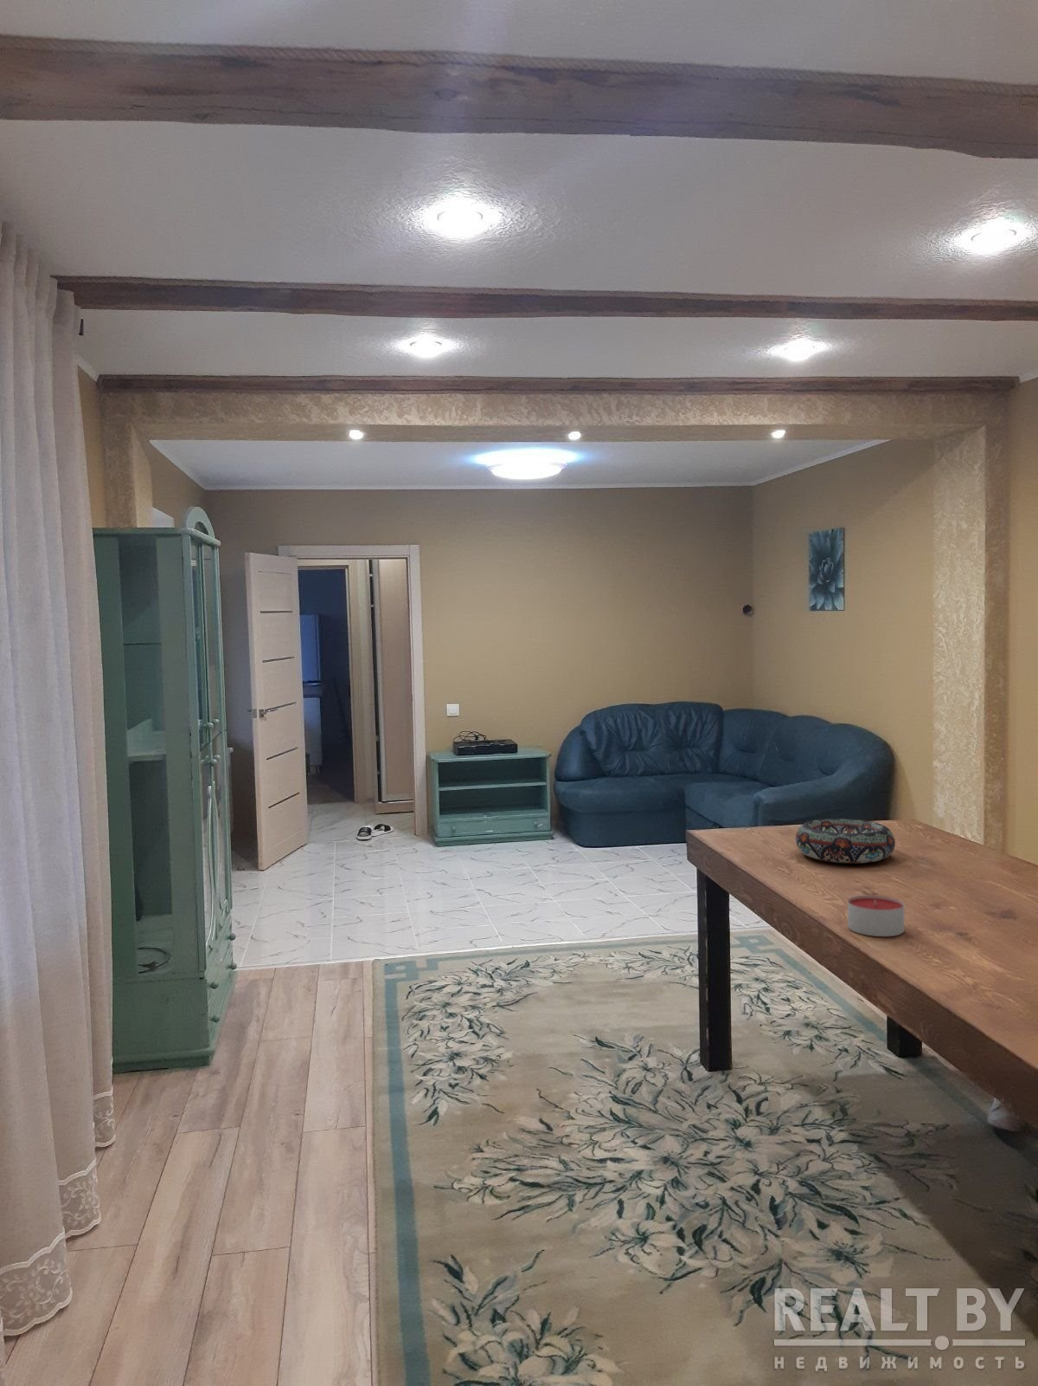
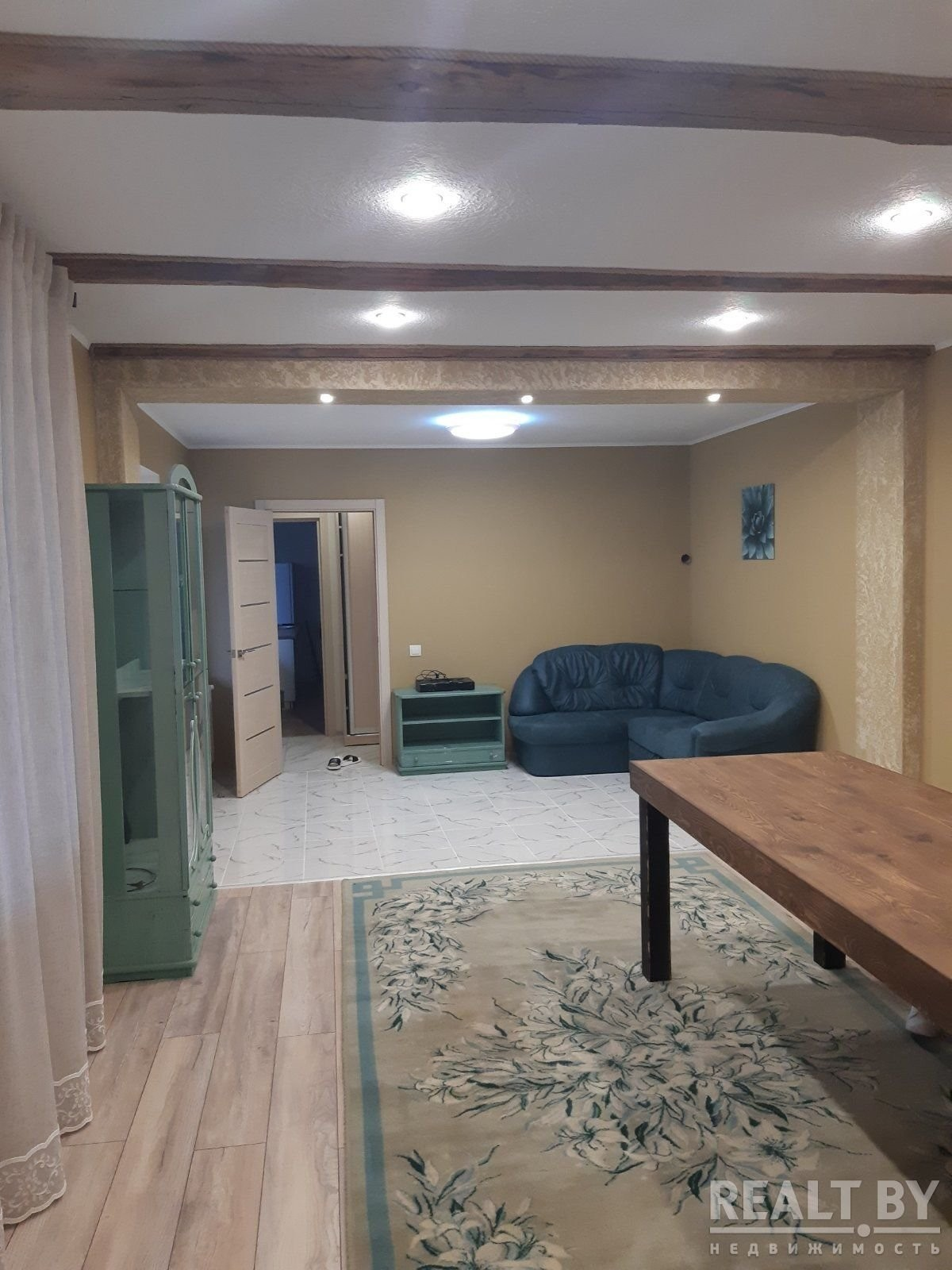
- decorative bowl (844, 840)
- candle (876, 913)
